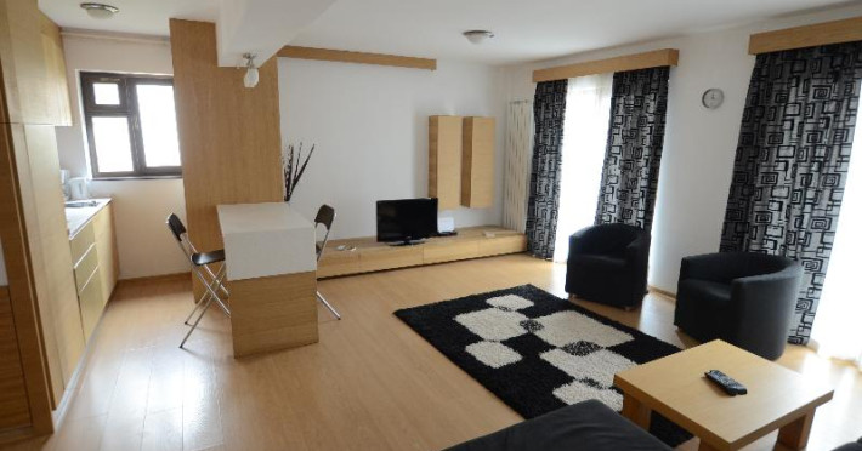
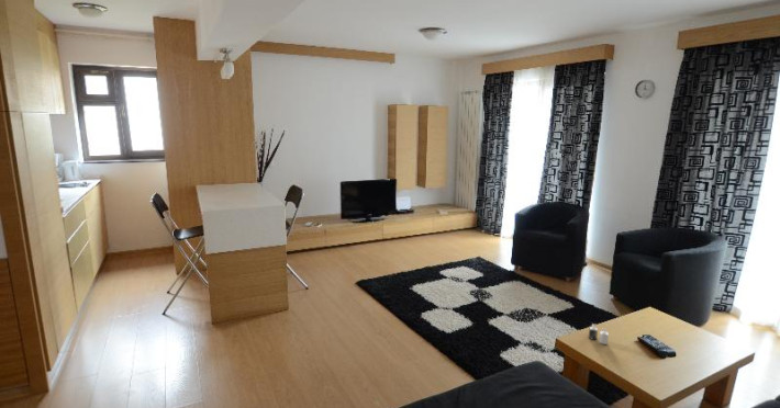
+ candle (600, 333)
